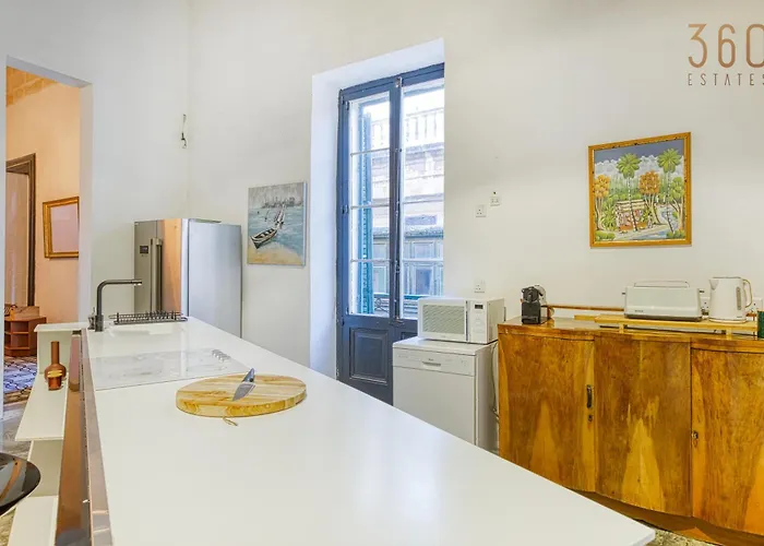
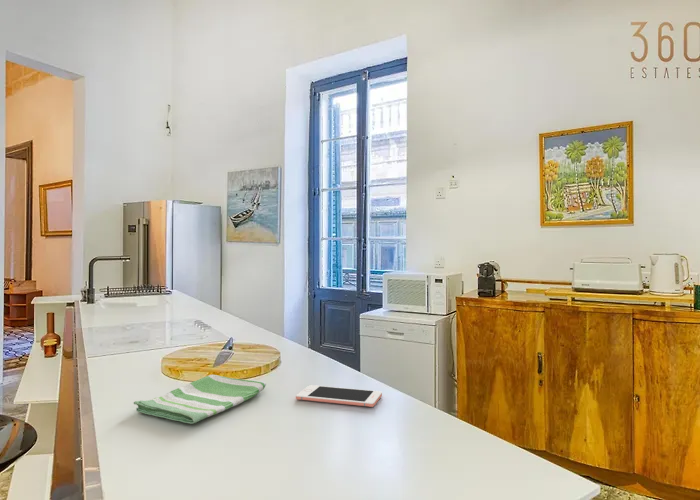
+ dish towel (204, 395)
+ cell phone (339, 395)
